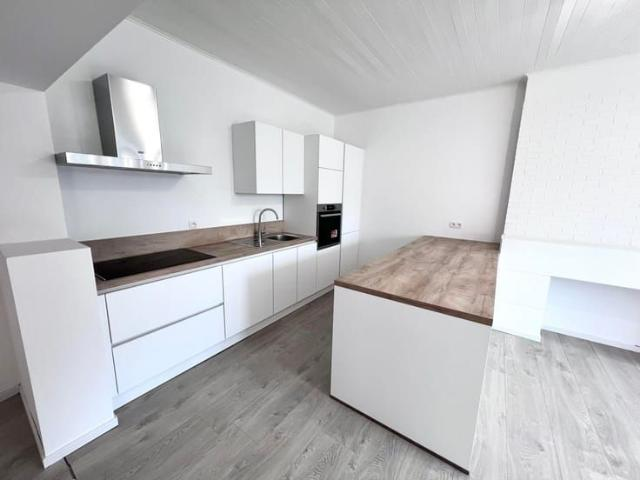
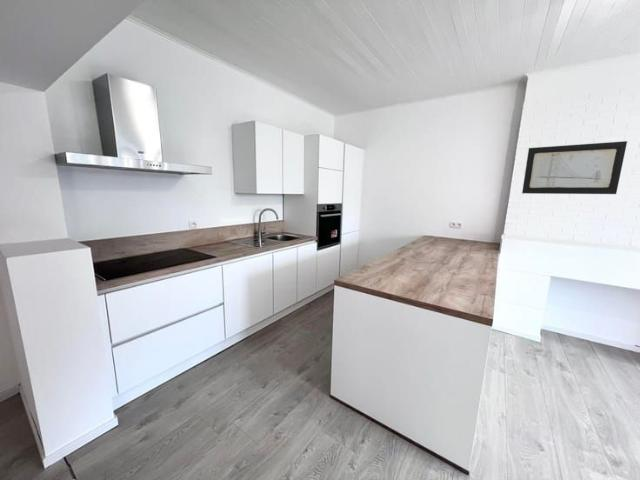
+ wall art (569, 169)
